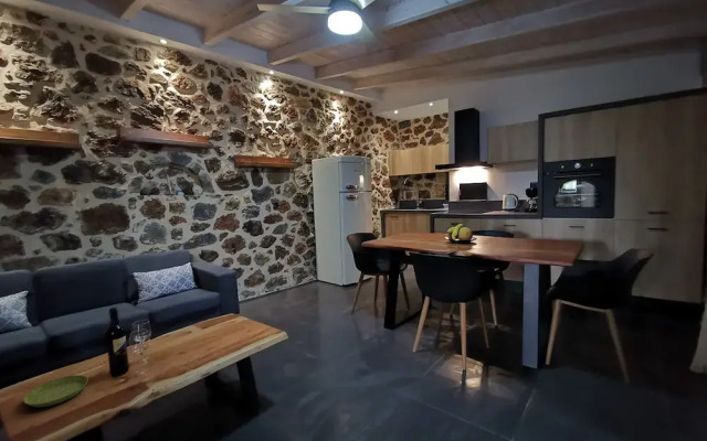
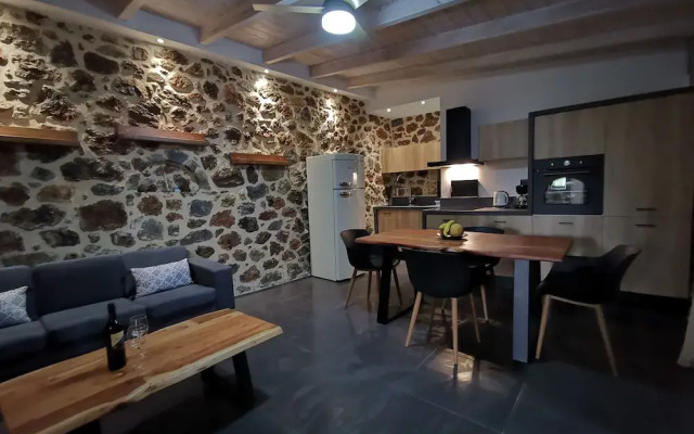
- saucer (57, 391)
